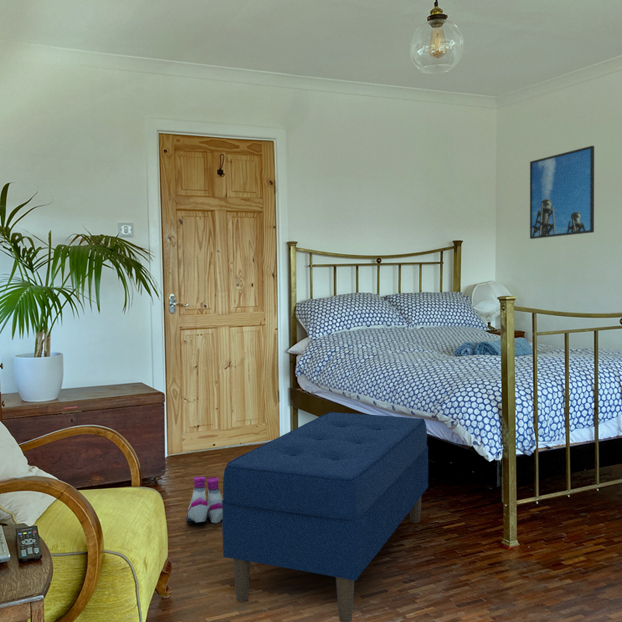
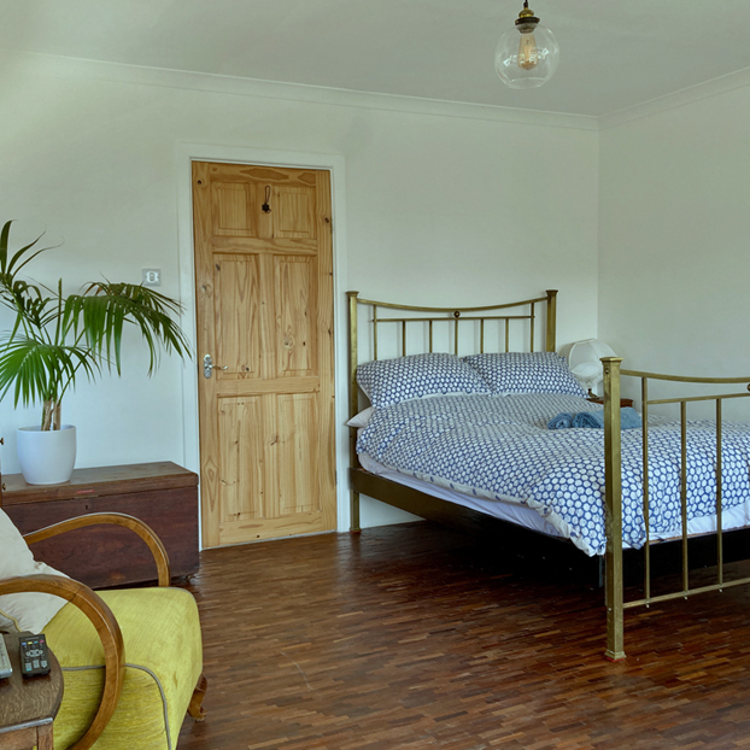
- boots (205, 497)
- bench (339, 496)
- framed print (560, 195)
